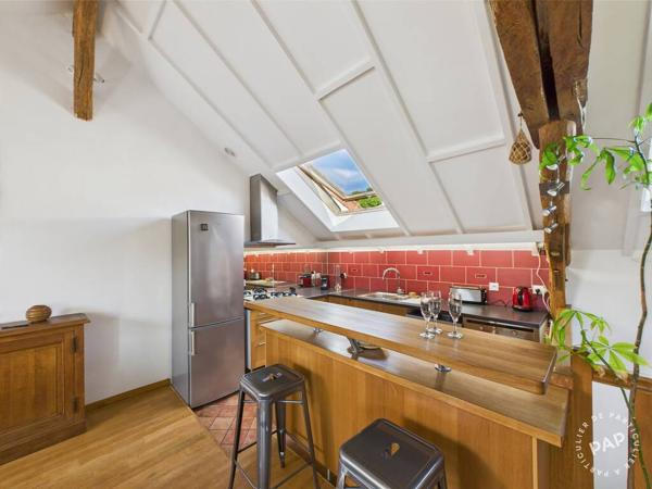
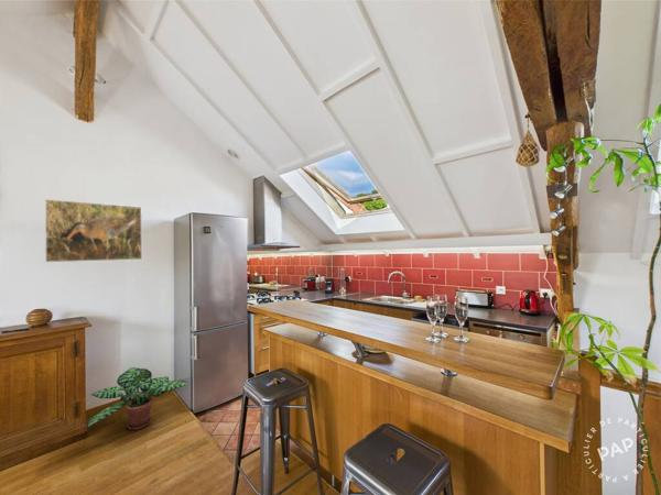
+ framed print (97, 232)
+ potted plant (137, 394)
